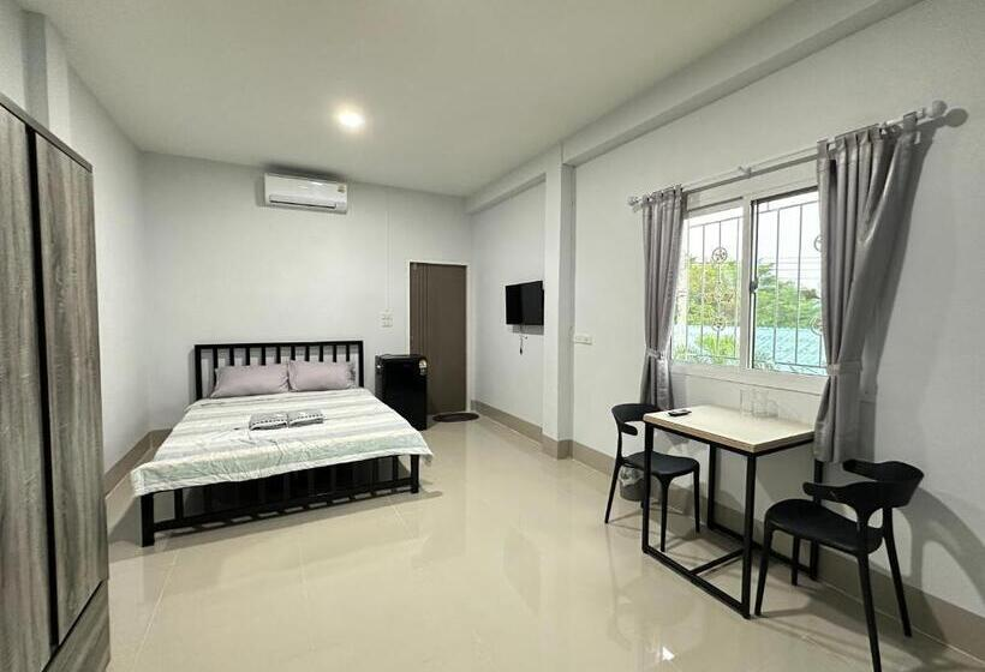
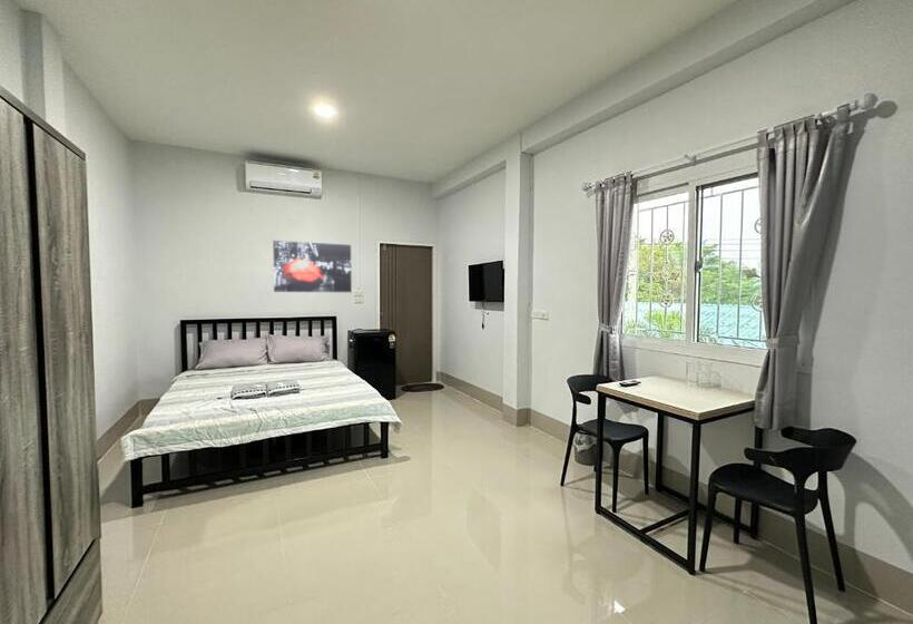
+ wall art (313, 267)
